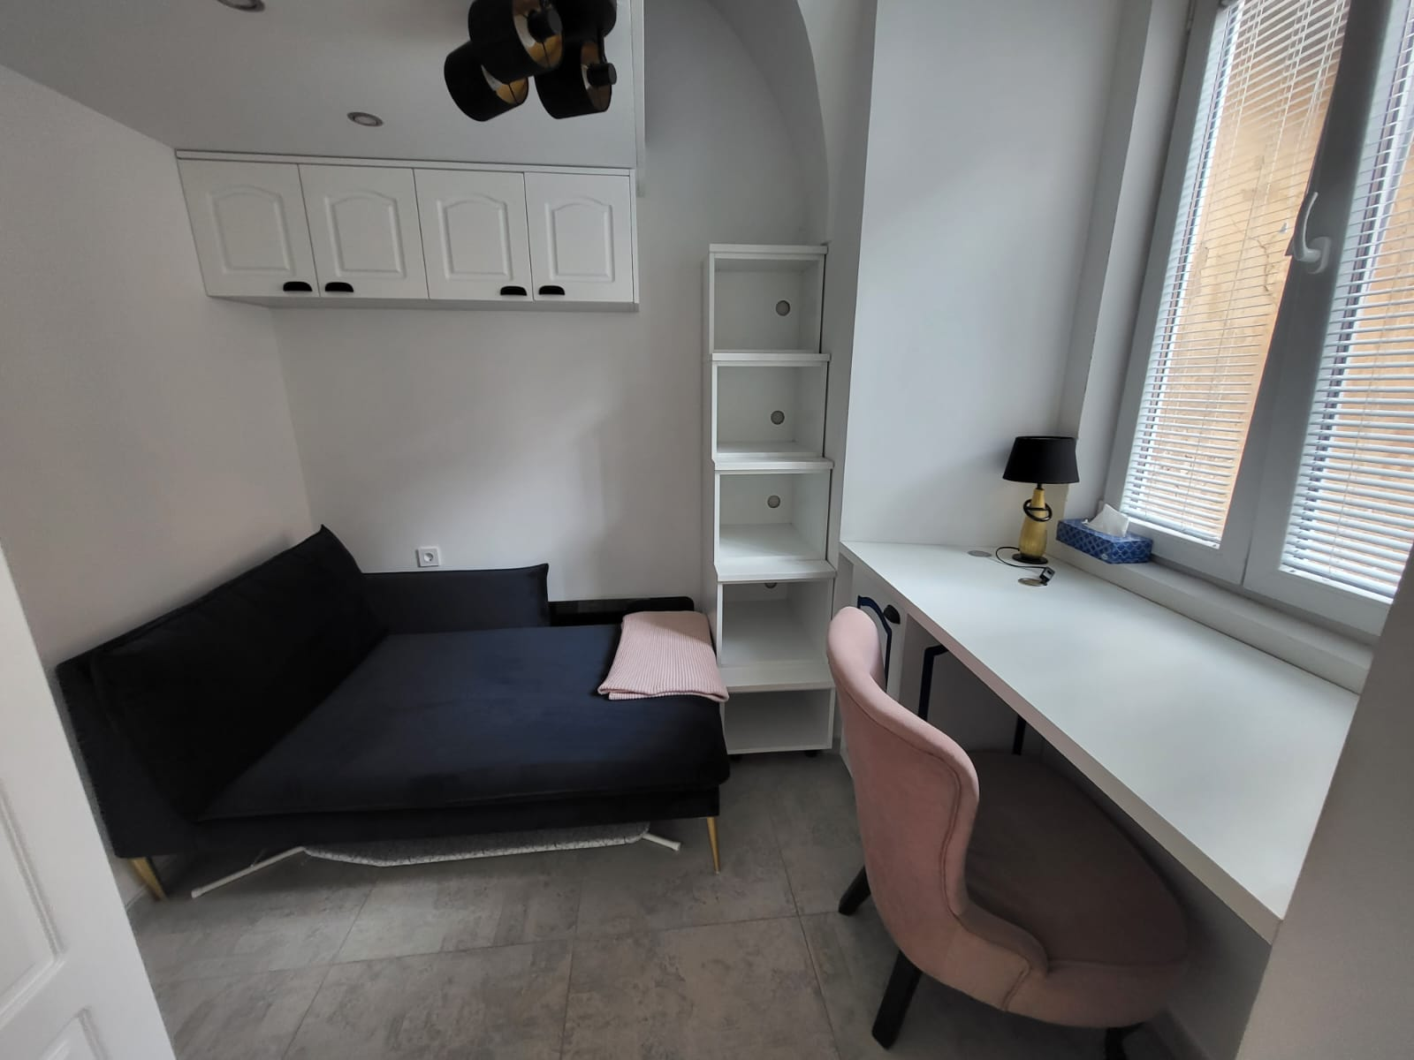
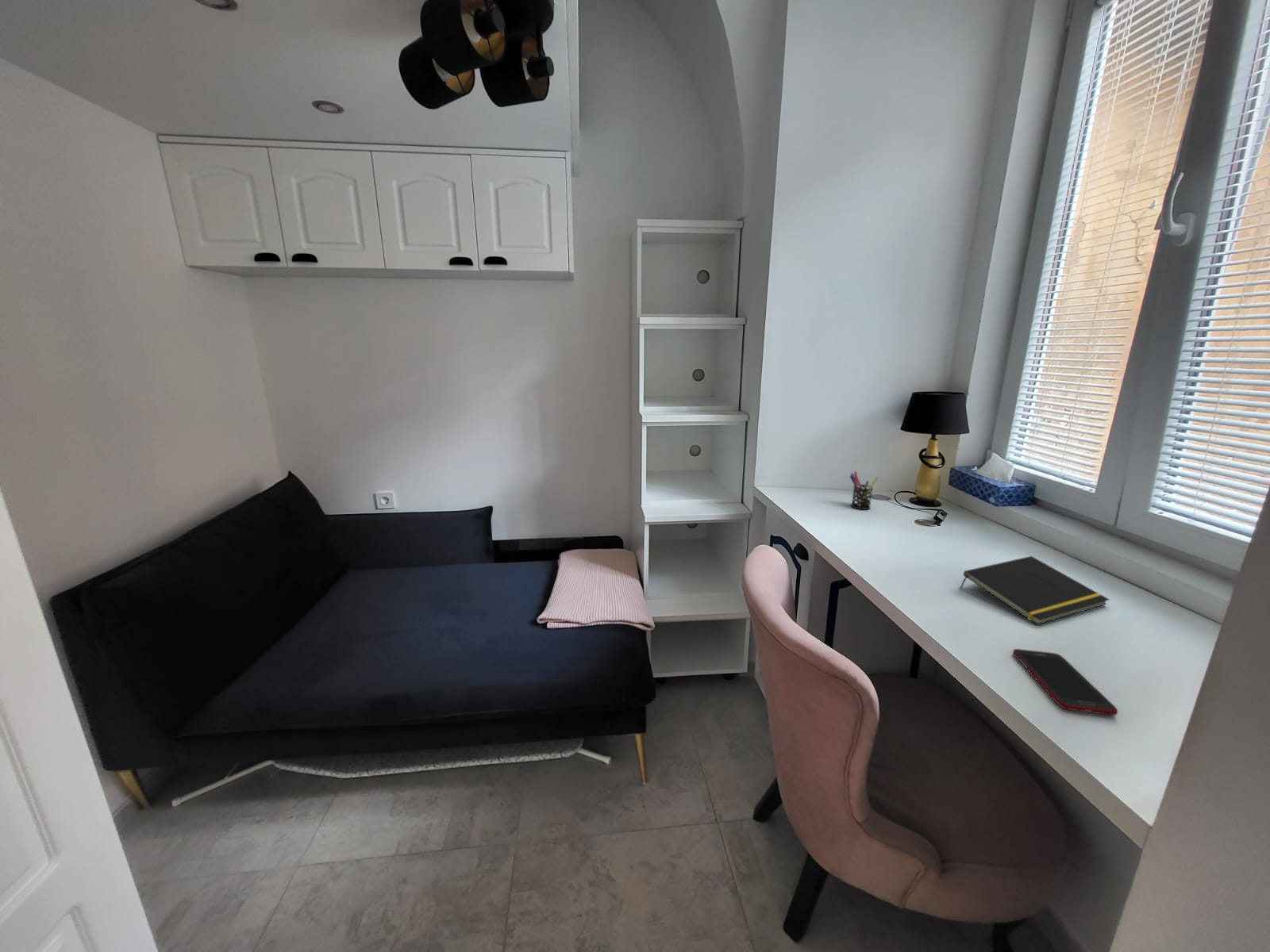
+ notepad (1033, 586)
+ pen holder (862, 489)
+ cell phone (1060, 679)
